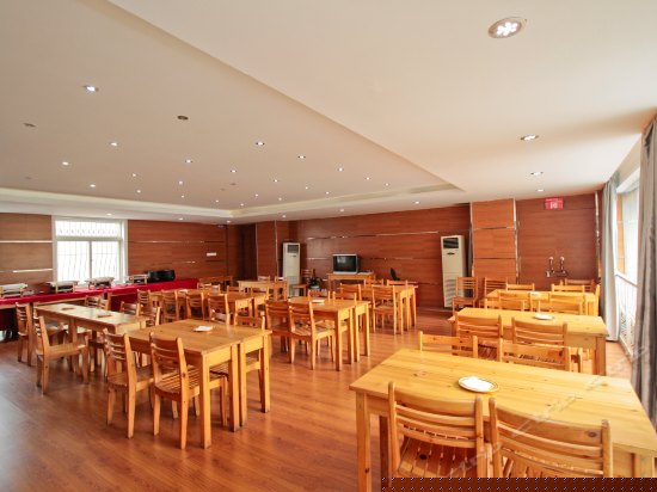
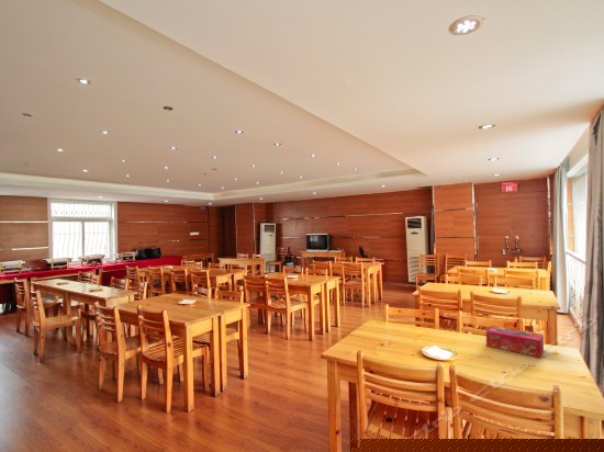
+ tissue box (514, 340)
